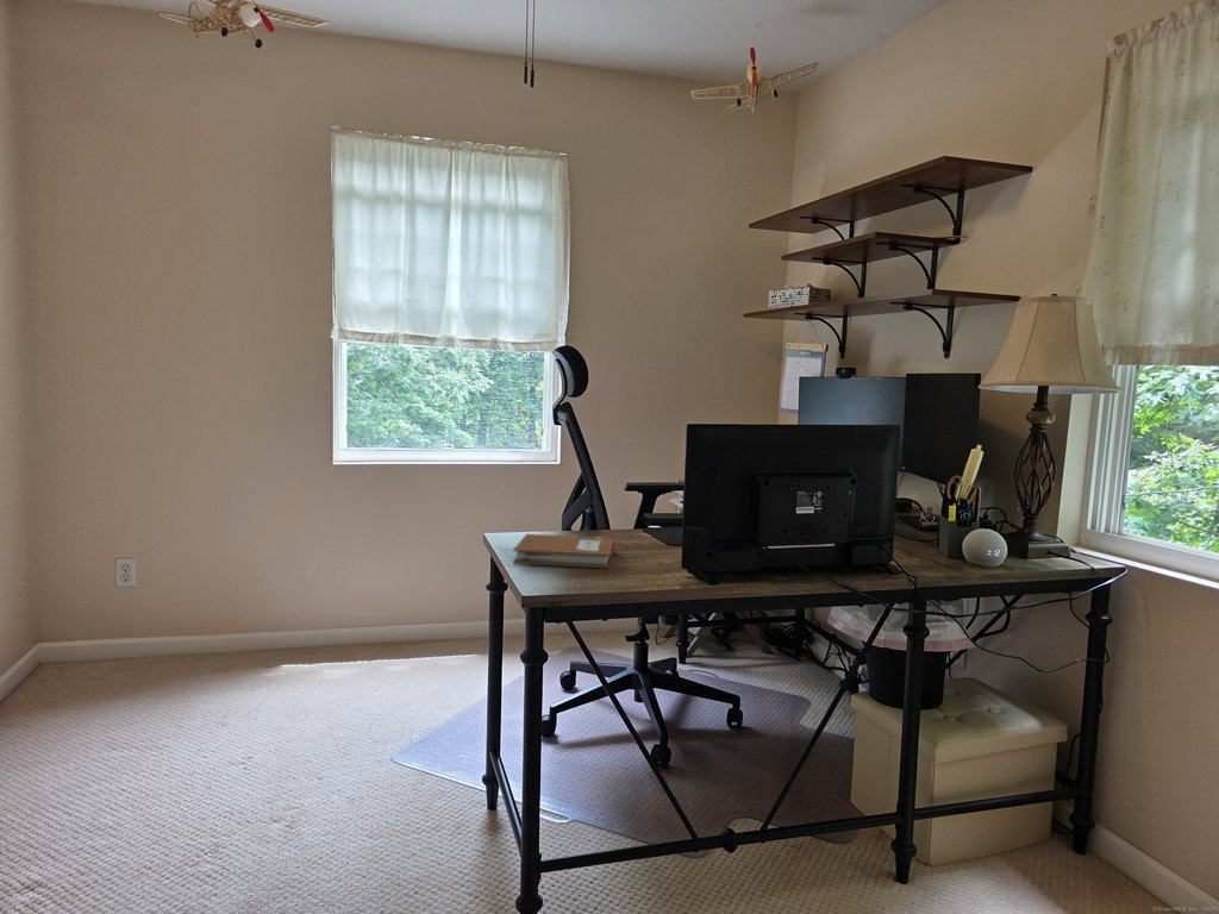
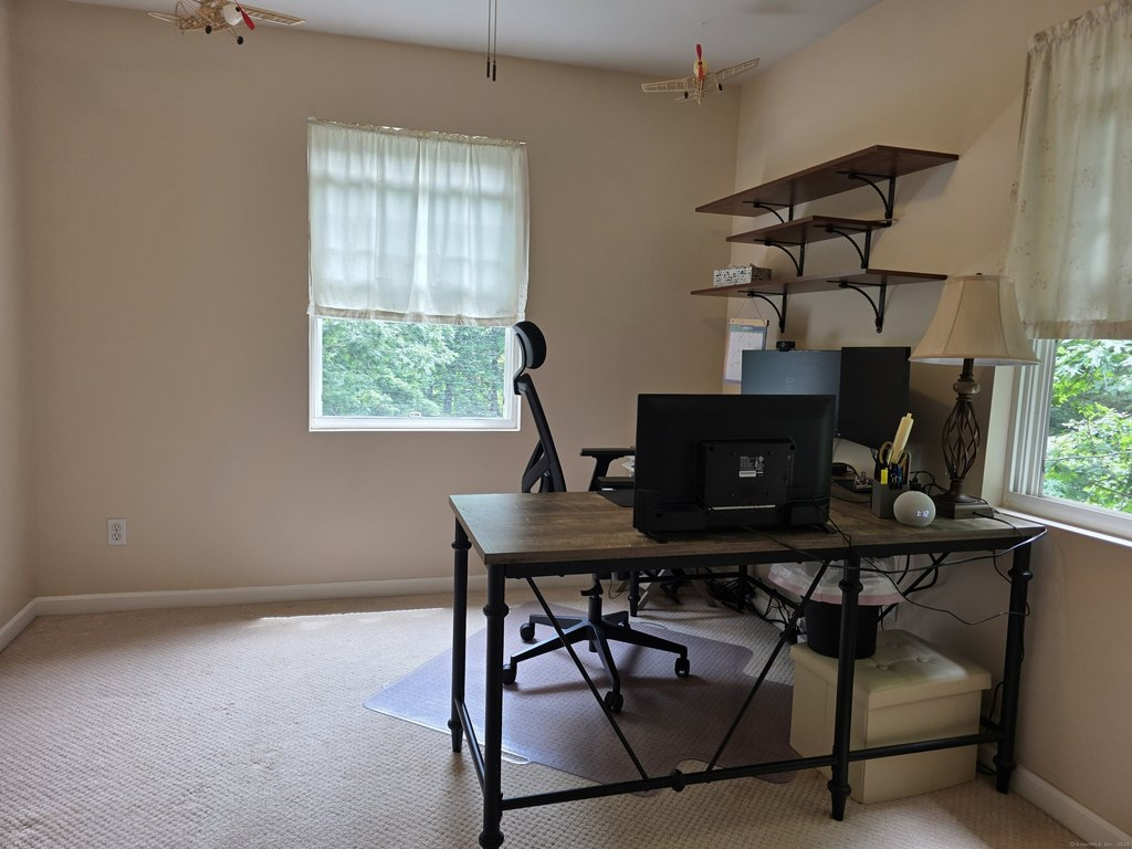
- notebook (568, 549)
